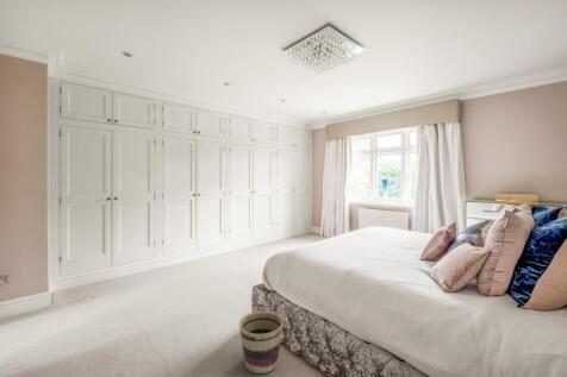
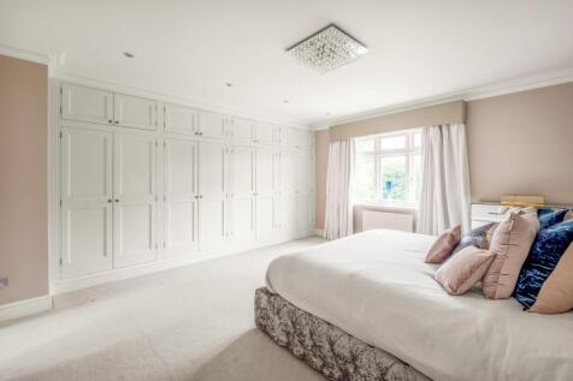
- basket (261, 341)
